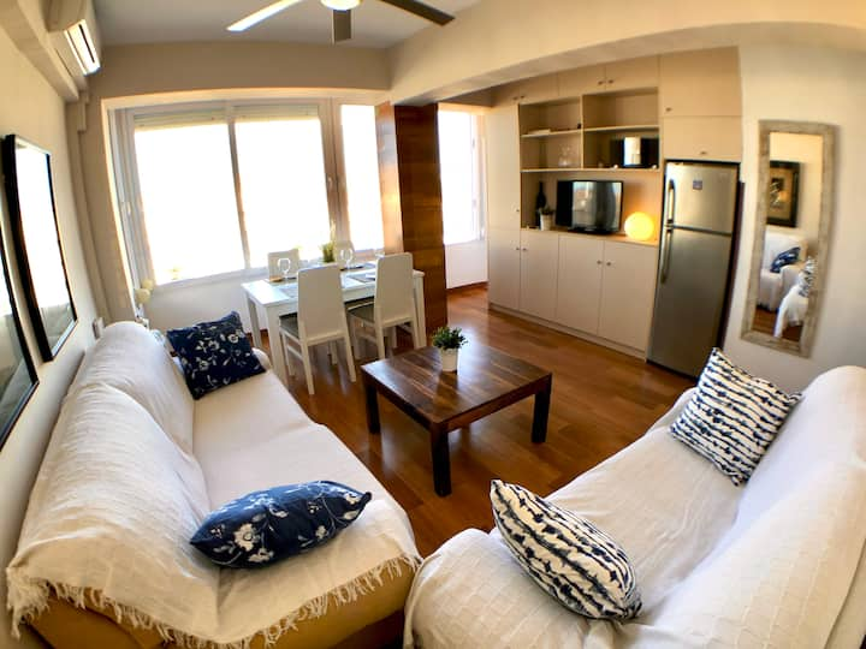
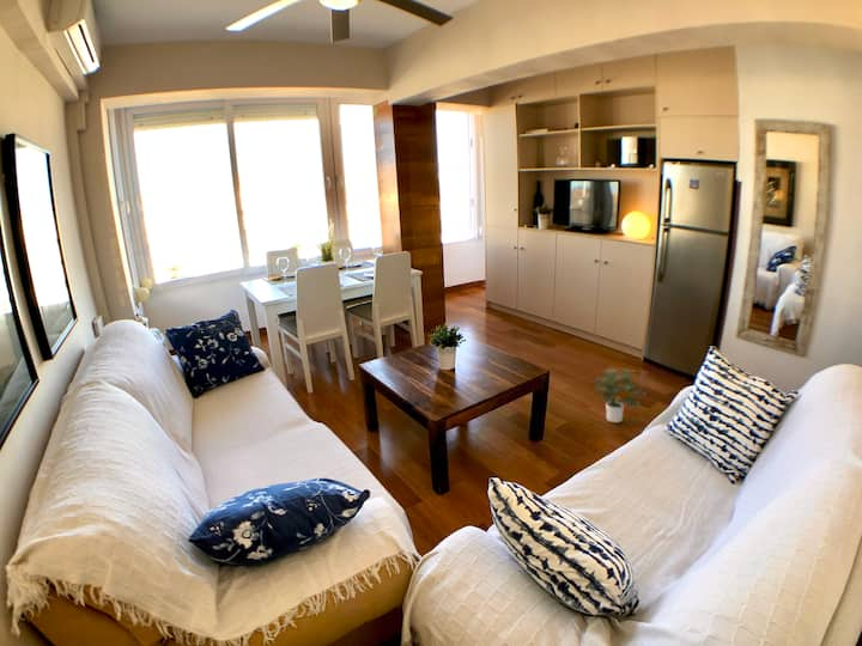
+ potted plant (615, 394)
